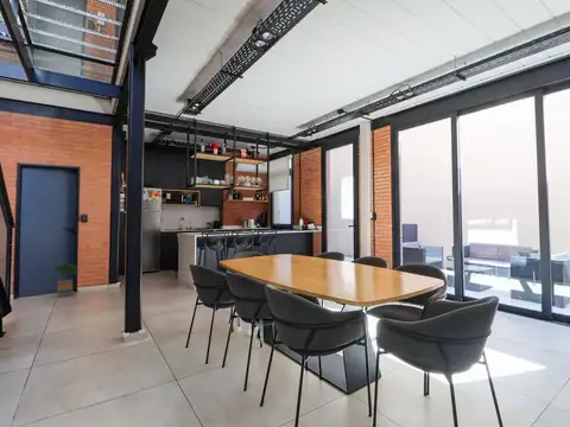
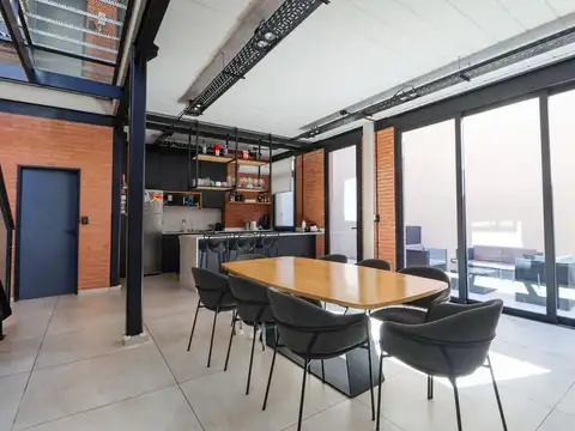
- potted tree (65, 279)
